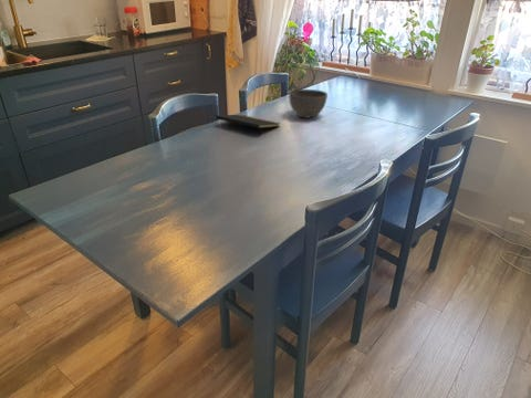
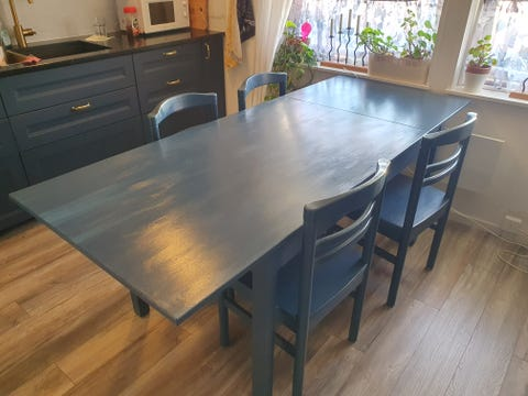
- bowl (308, 104)
- notepad (248, 121)
